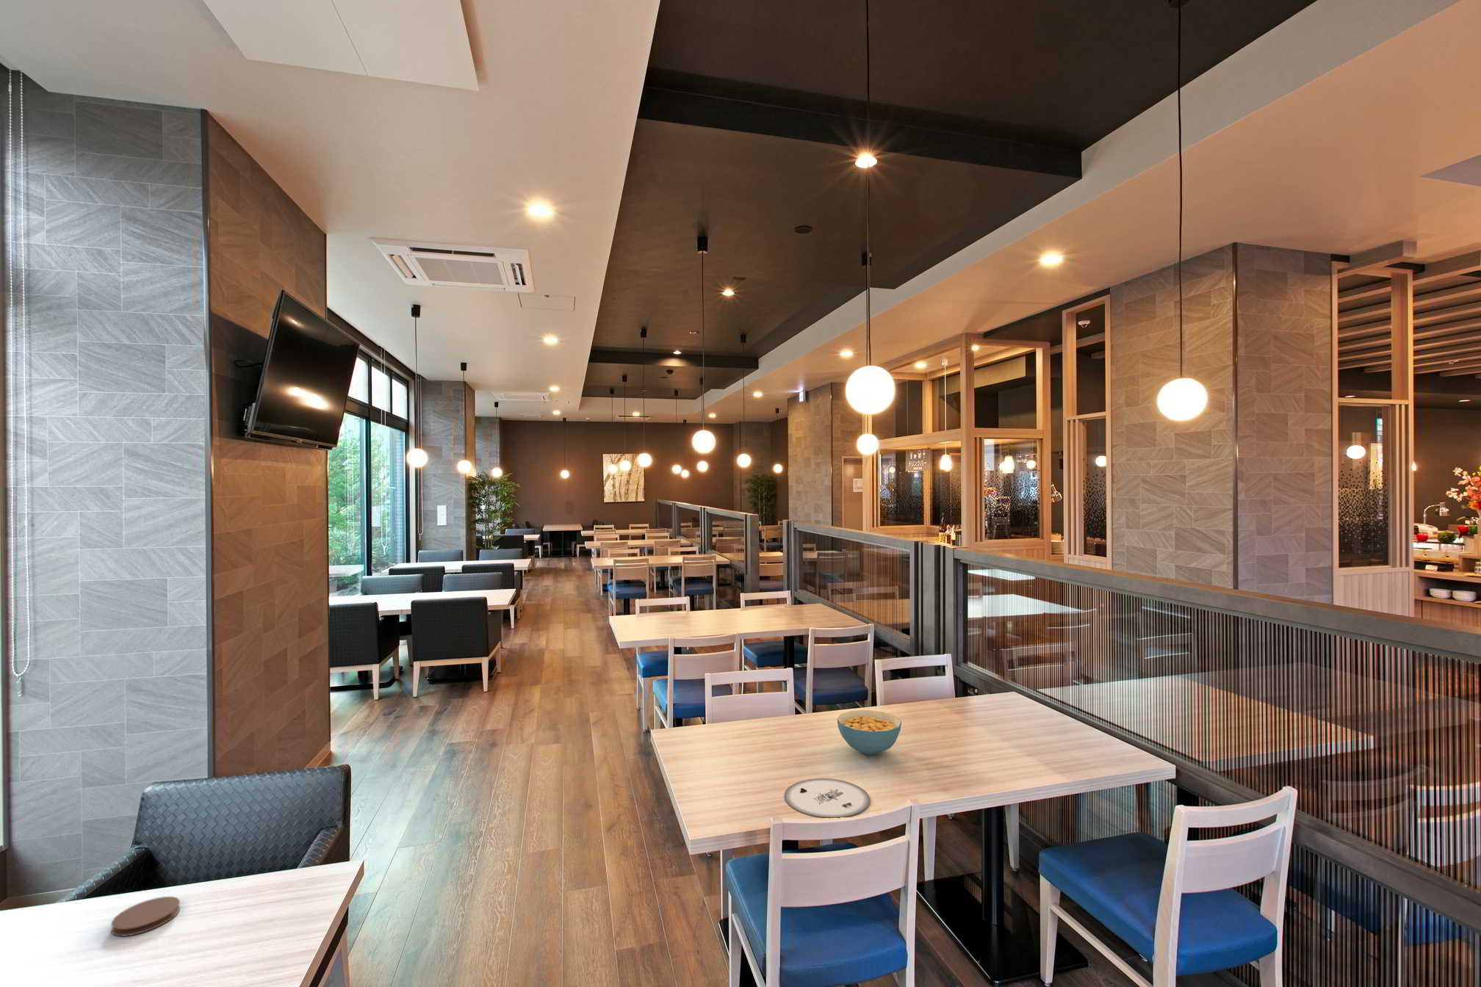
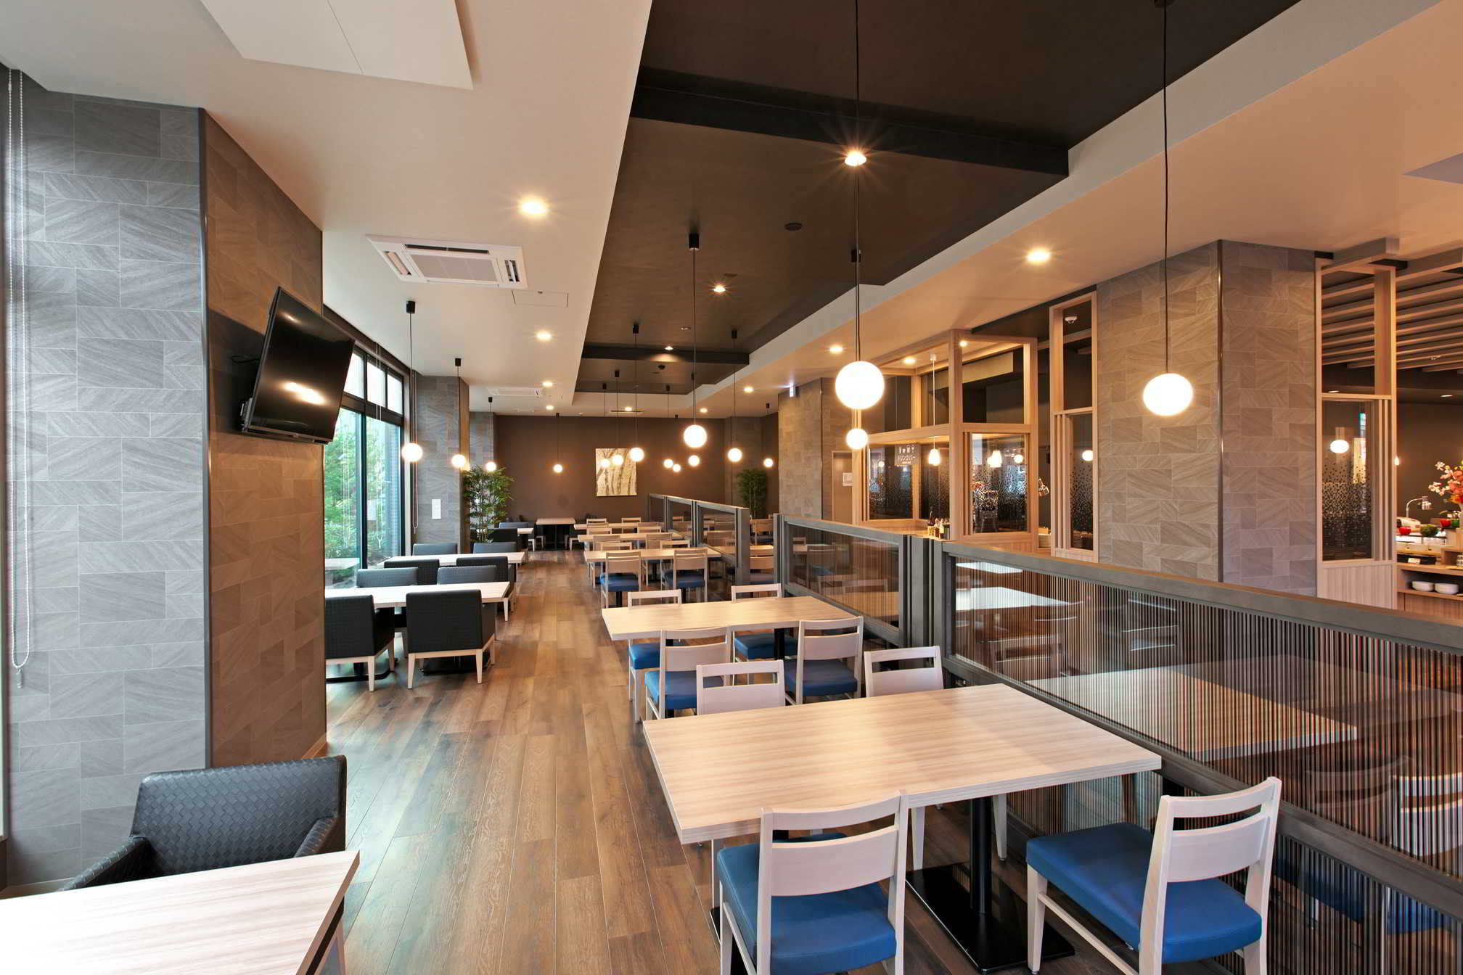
- cereal bowl (869, 735)
- coaster (147, 915)
- plate (826, 795)
